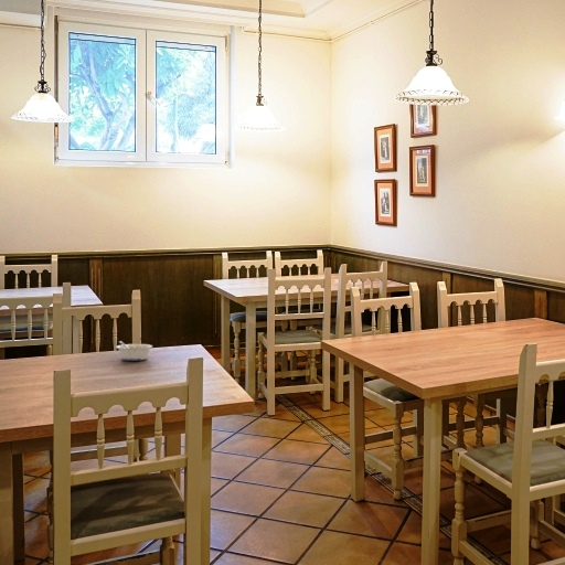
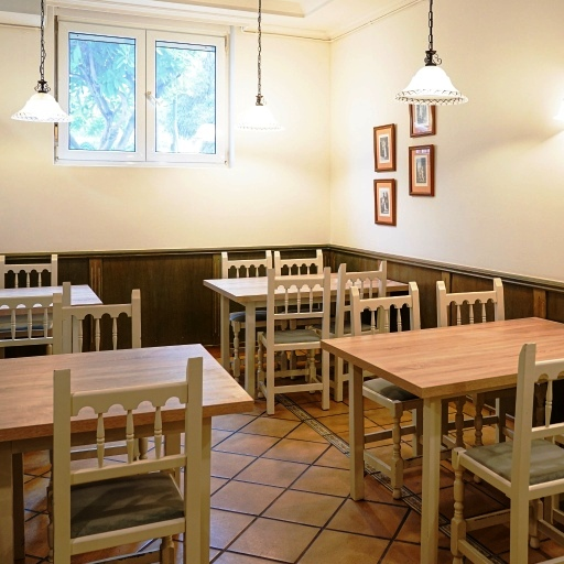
- legume (132, 351)
